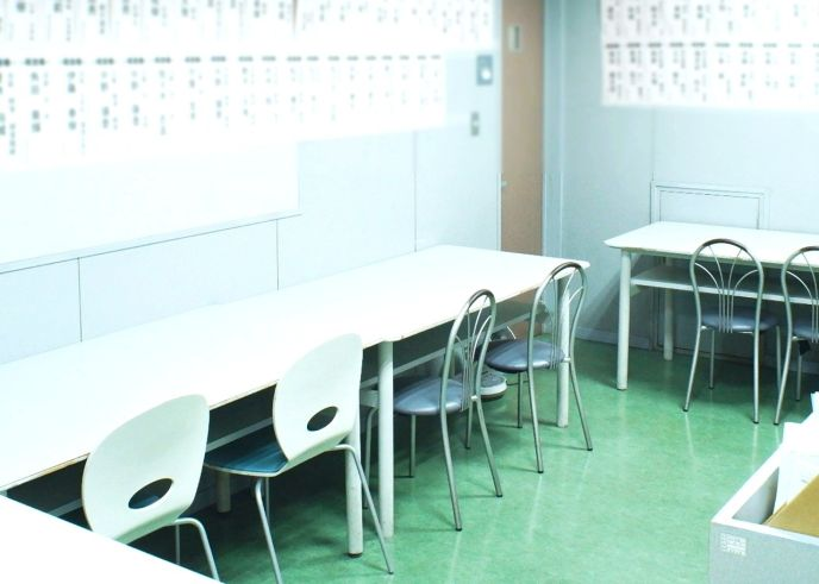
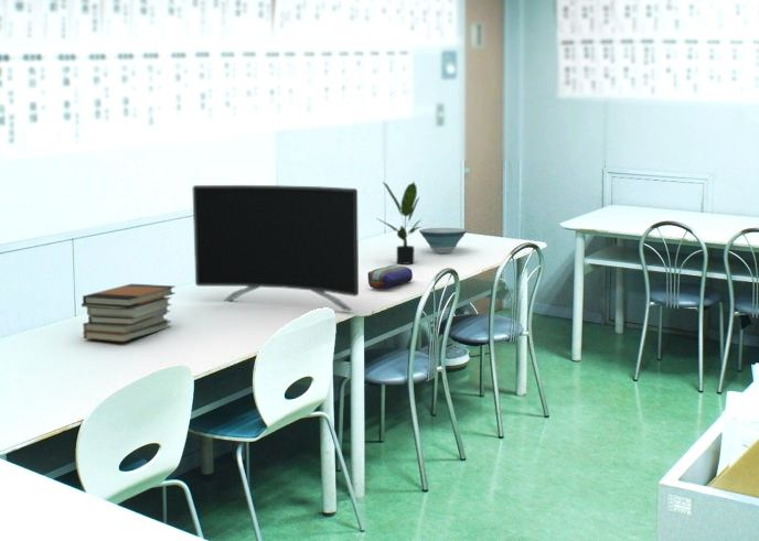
+ monitor (280, 247)
+ potted plant (402, 226)
+ pencil case (391, 275)
+ book stack (129, 311)
+ bowl (442, 240)
